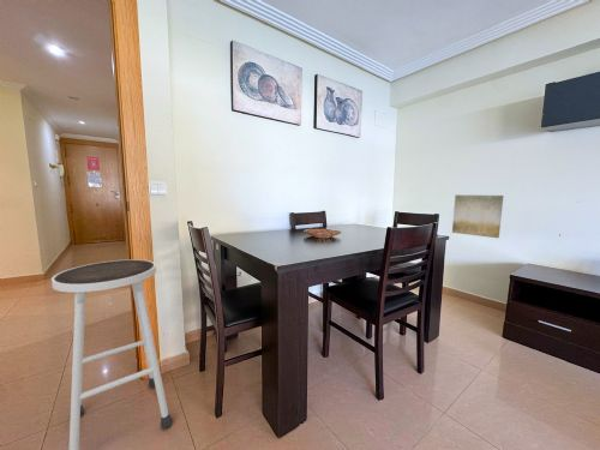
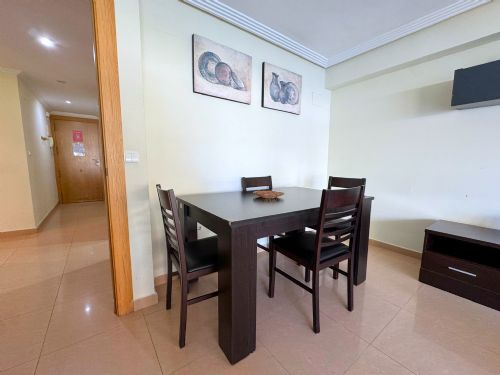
- stool (115, 348)
- wall art (475, 215)
